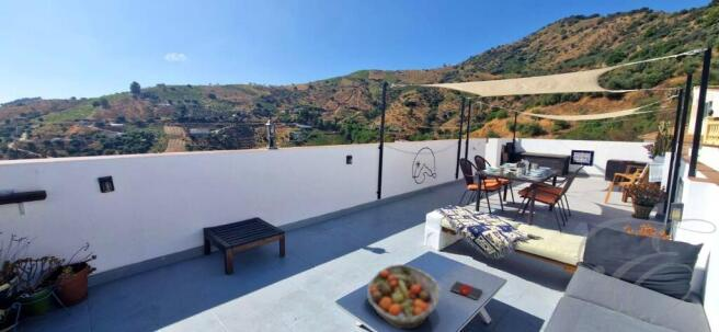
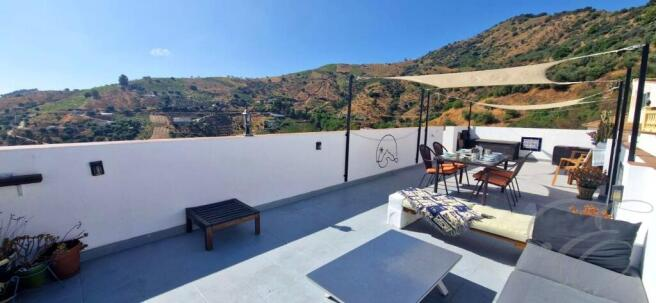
- fruit basket (401, 295)
- book (466, 289)
